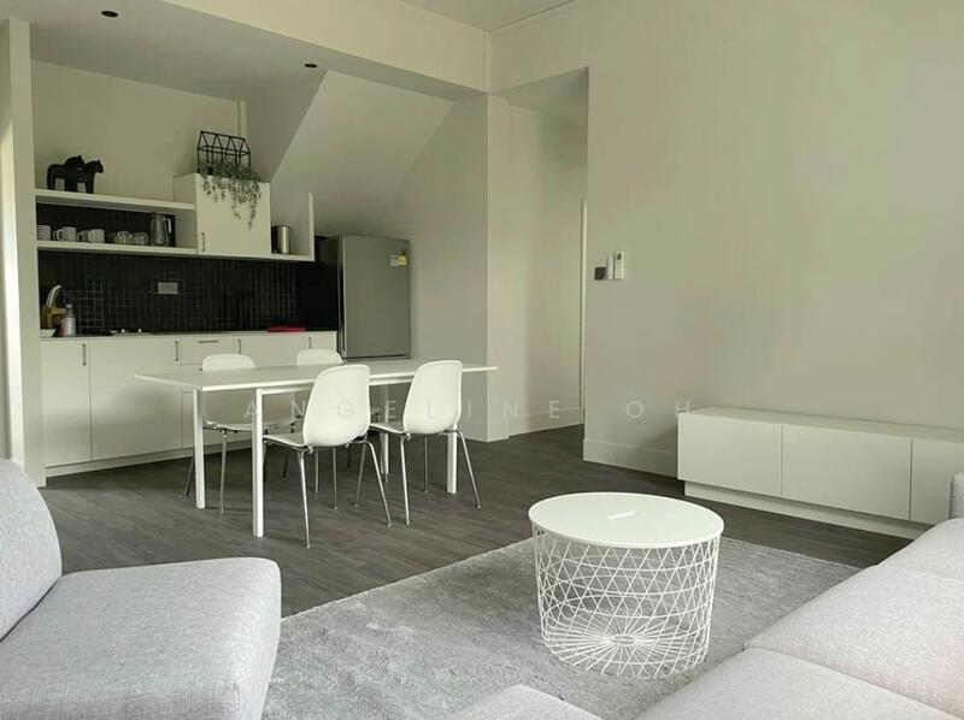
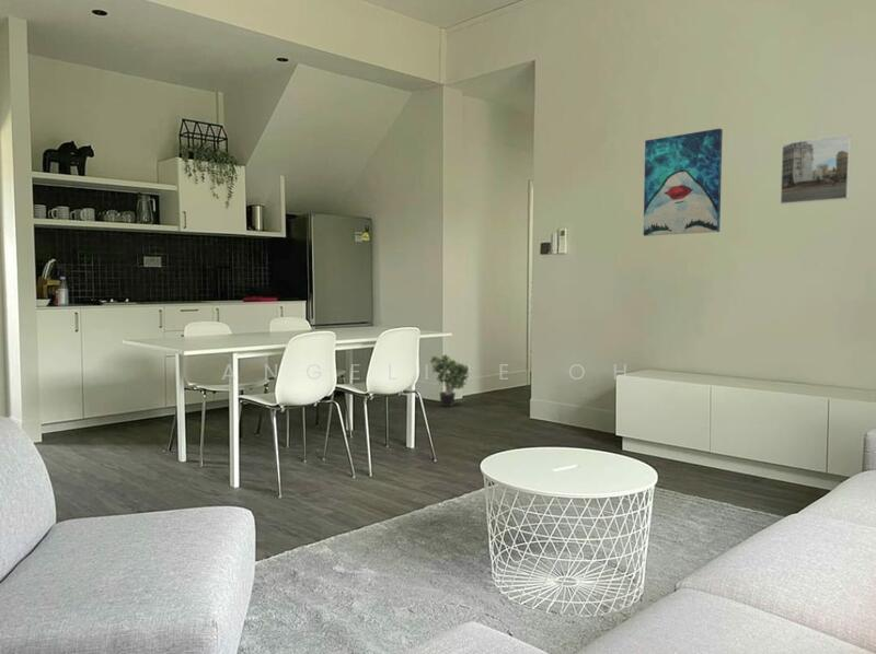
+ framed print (814, 170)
+ potted plant (446, 379)
+ wall art (681, 184)
